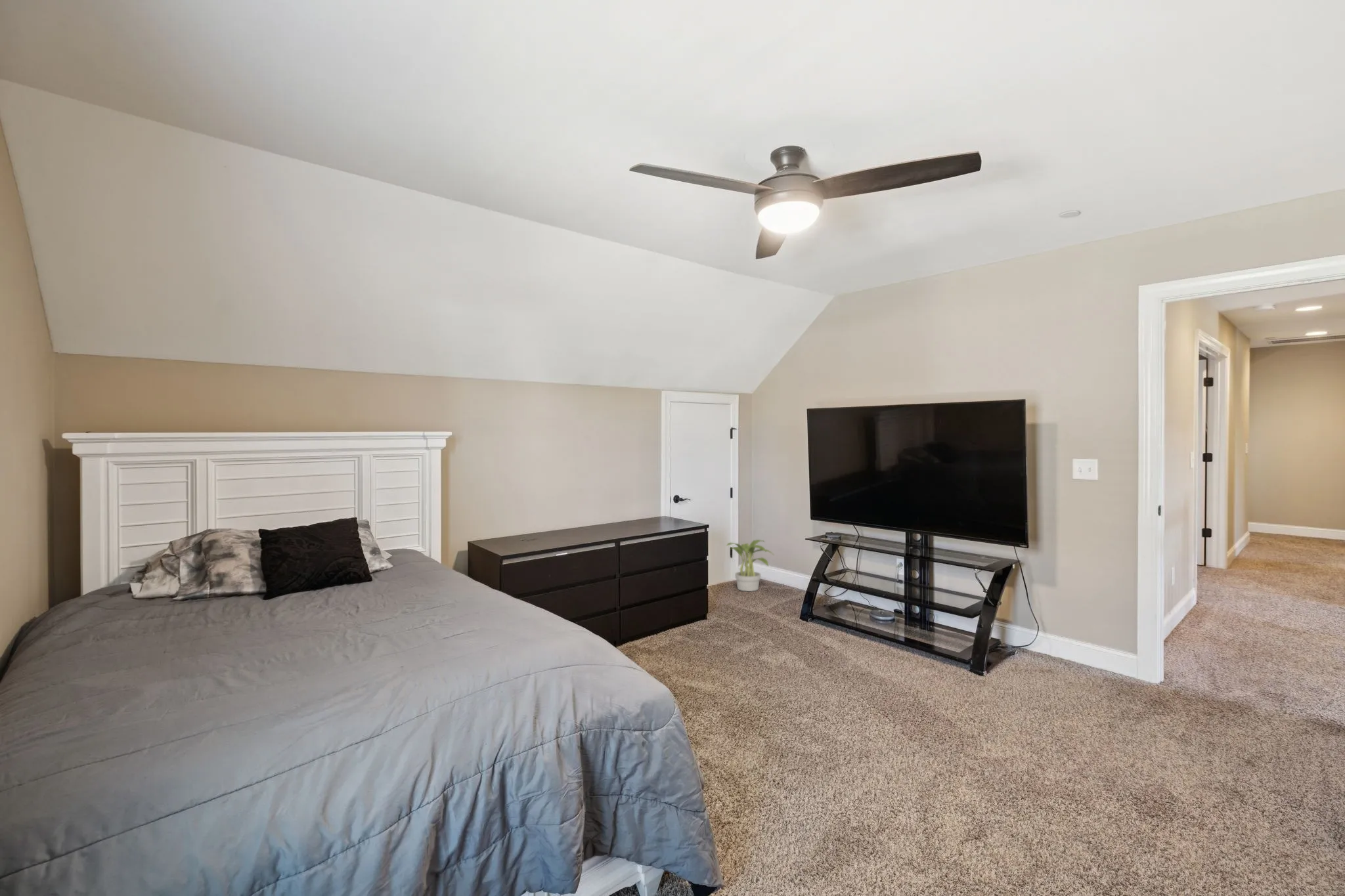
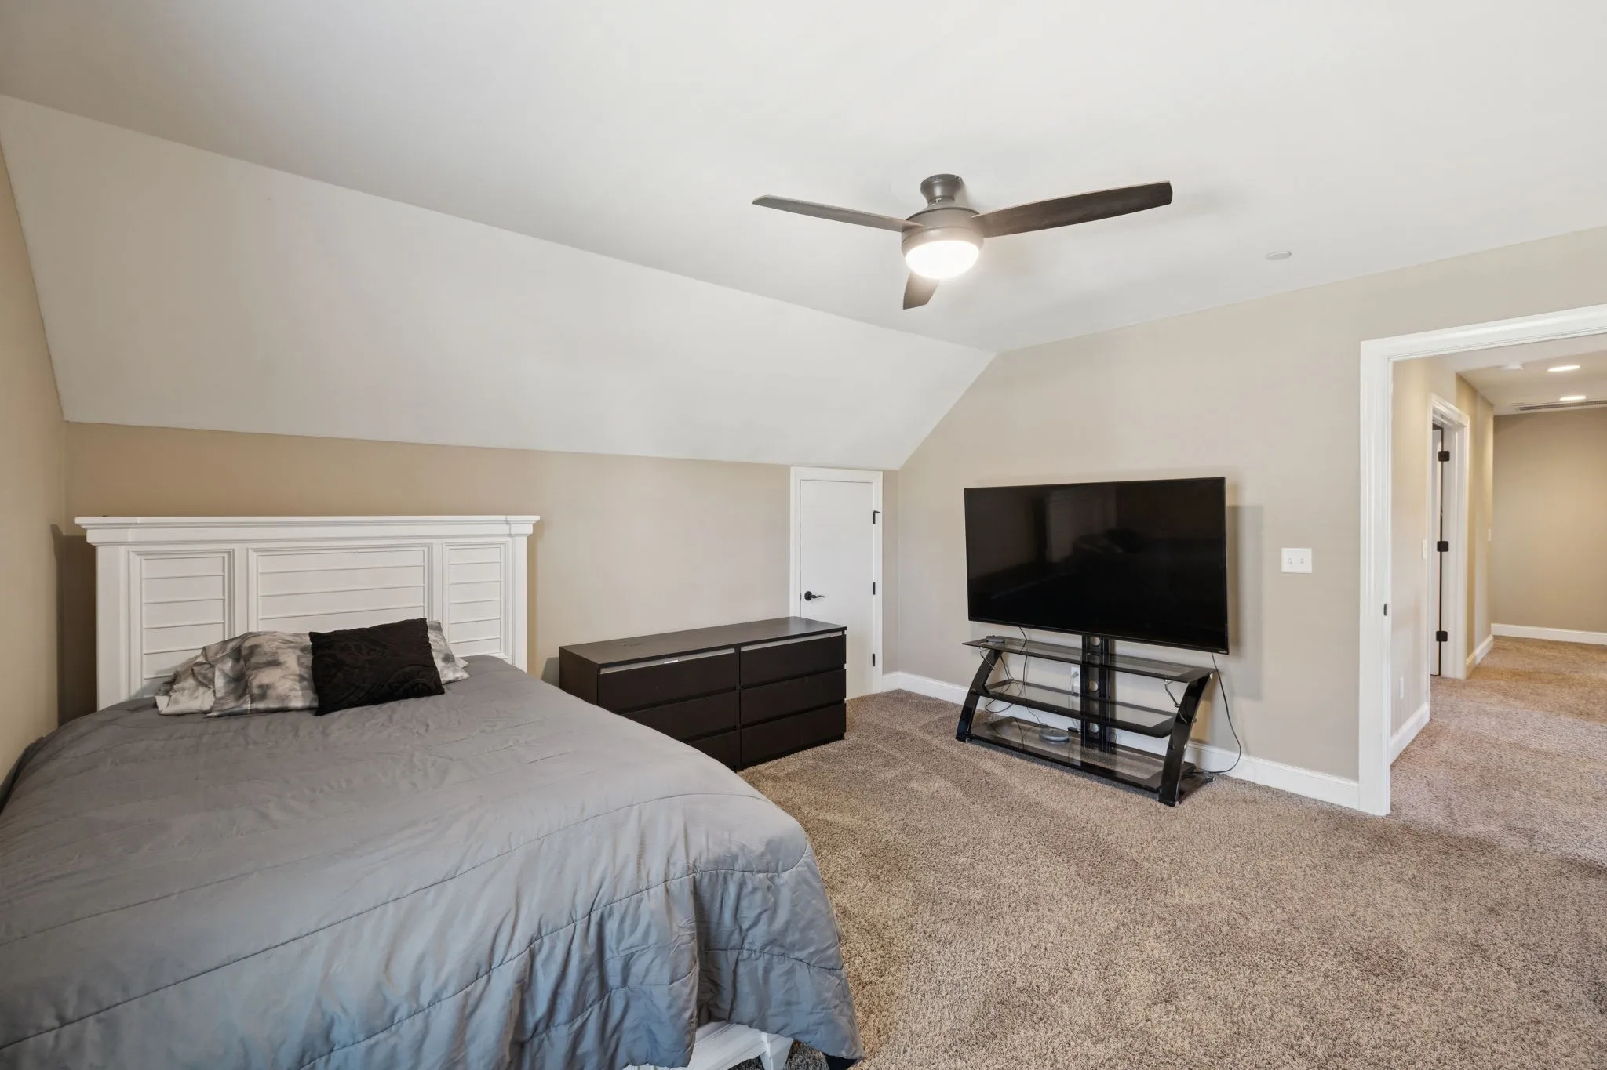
- potted plant (747, 565)
